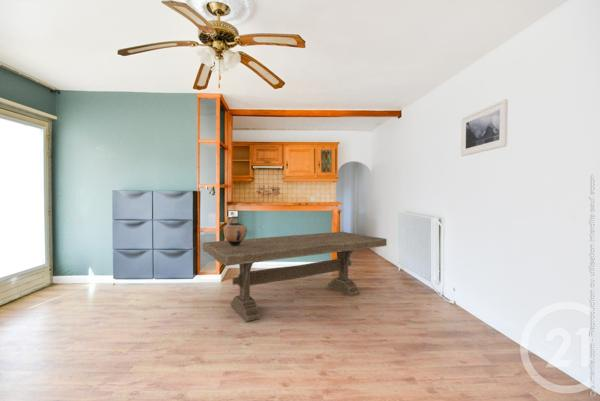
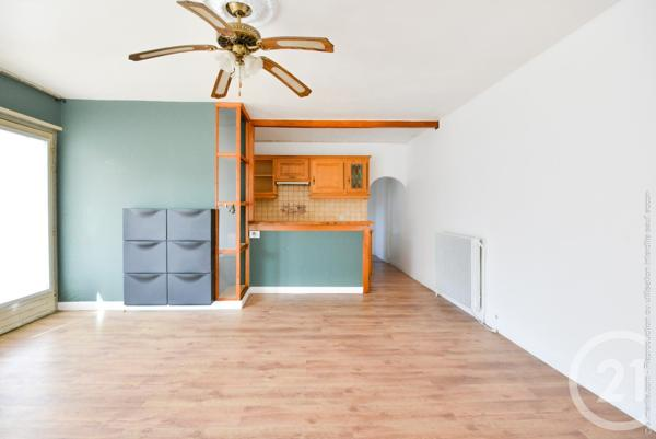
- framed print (481, 130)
- ceramic jug (235, 231)
- dining table (298, 270)
